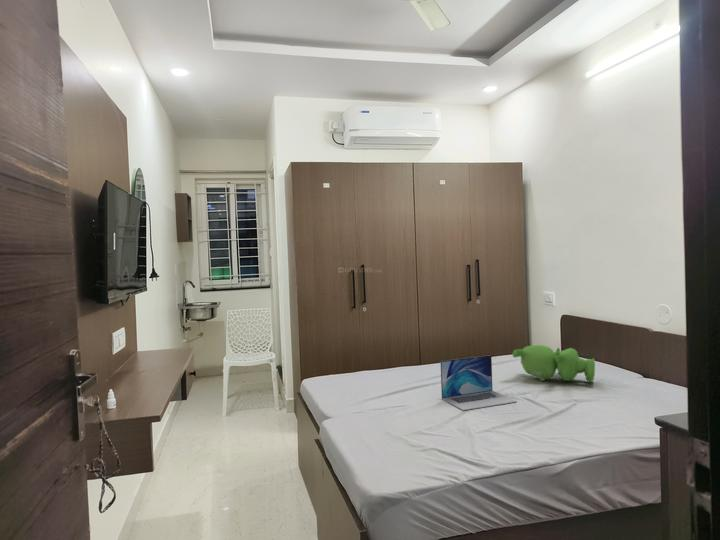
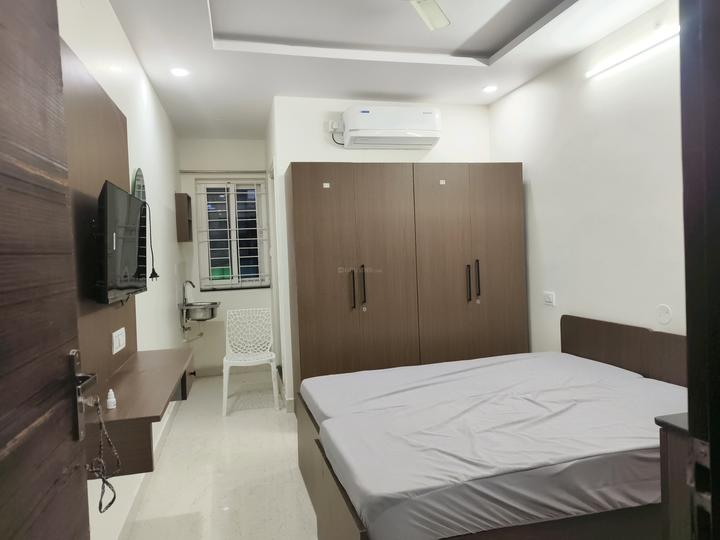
- laptop (477, 381)
- teddy bear (554, 360)
